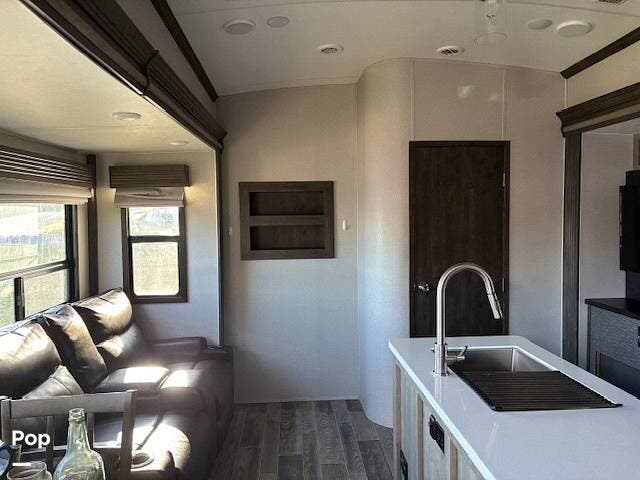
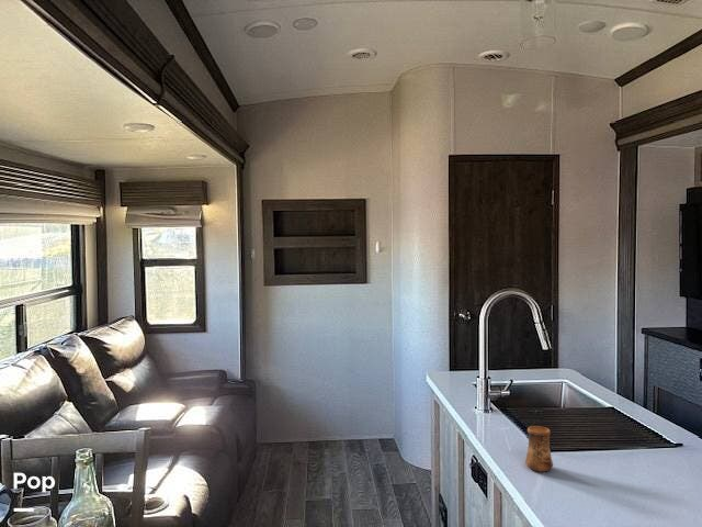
+ cup (539, 448)
